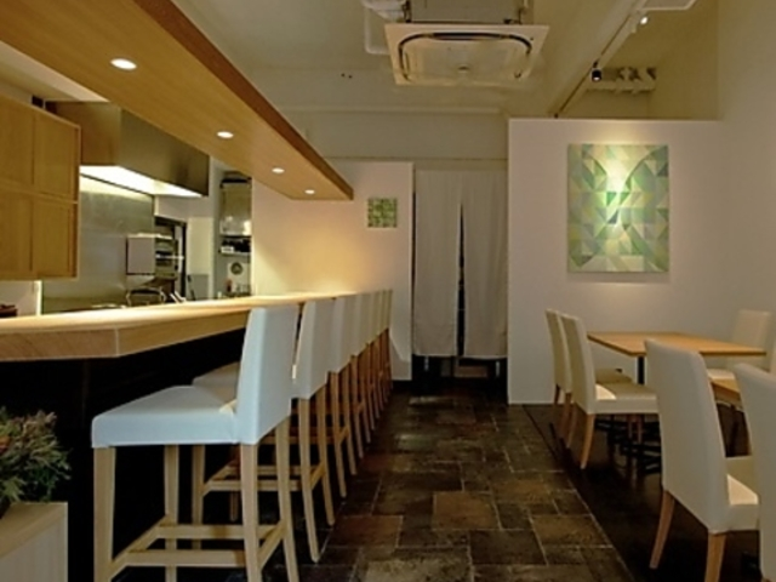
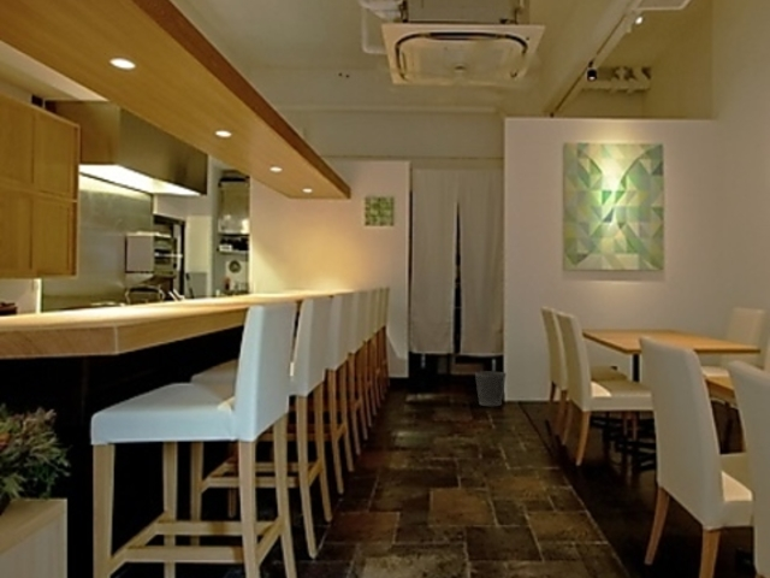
+ wastebasket (490, 388)
